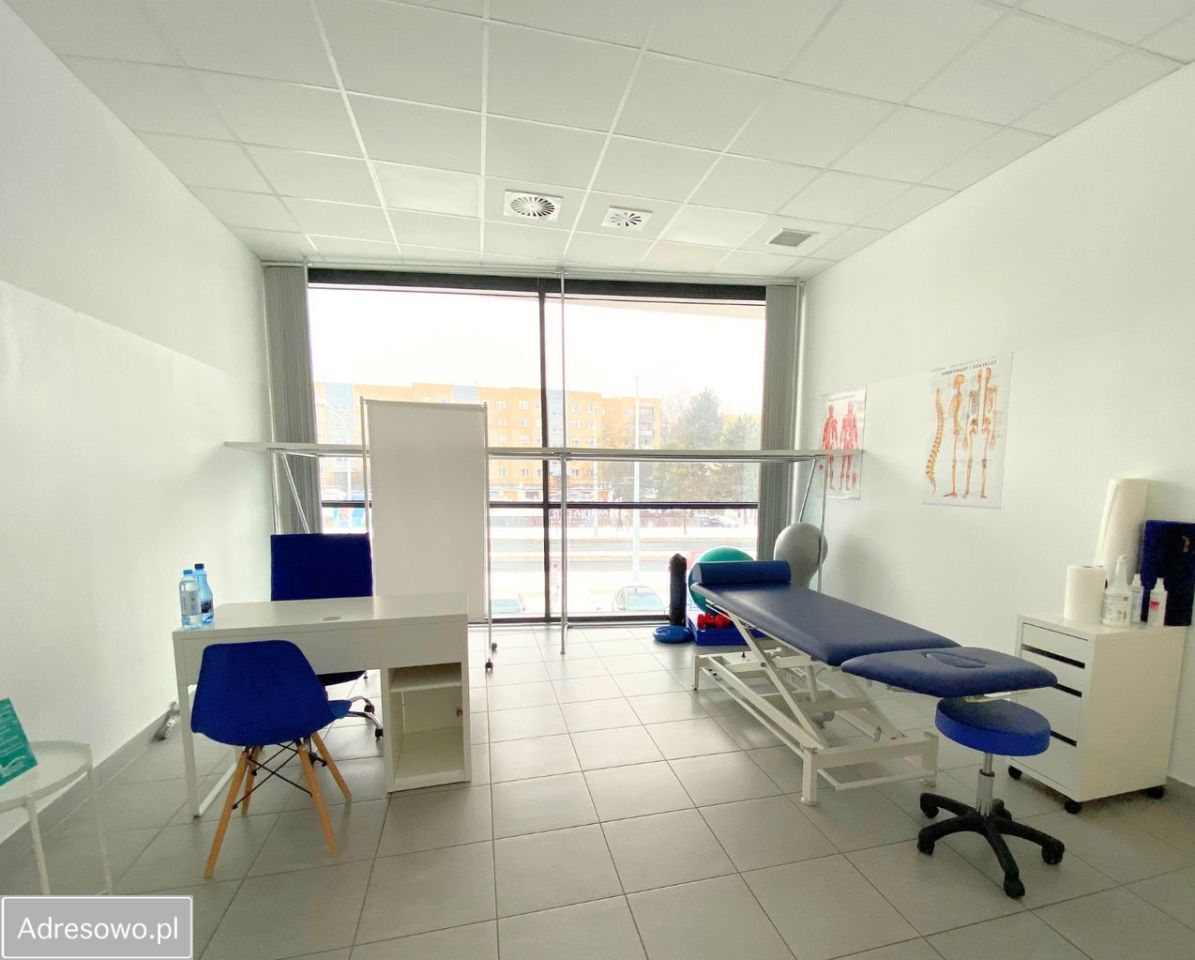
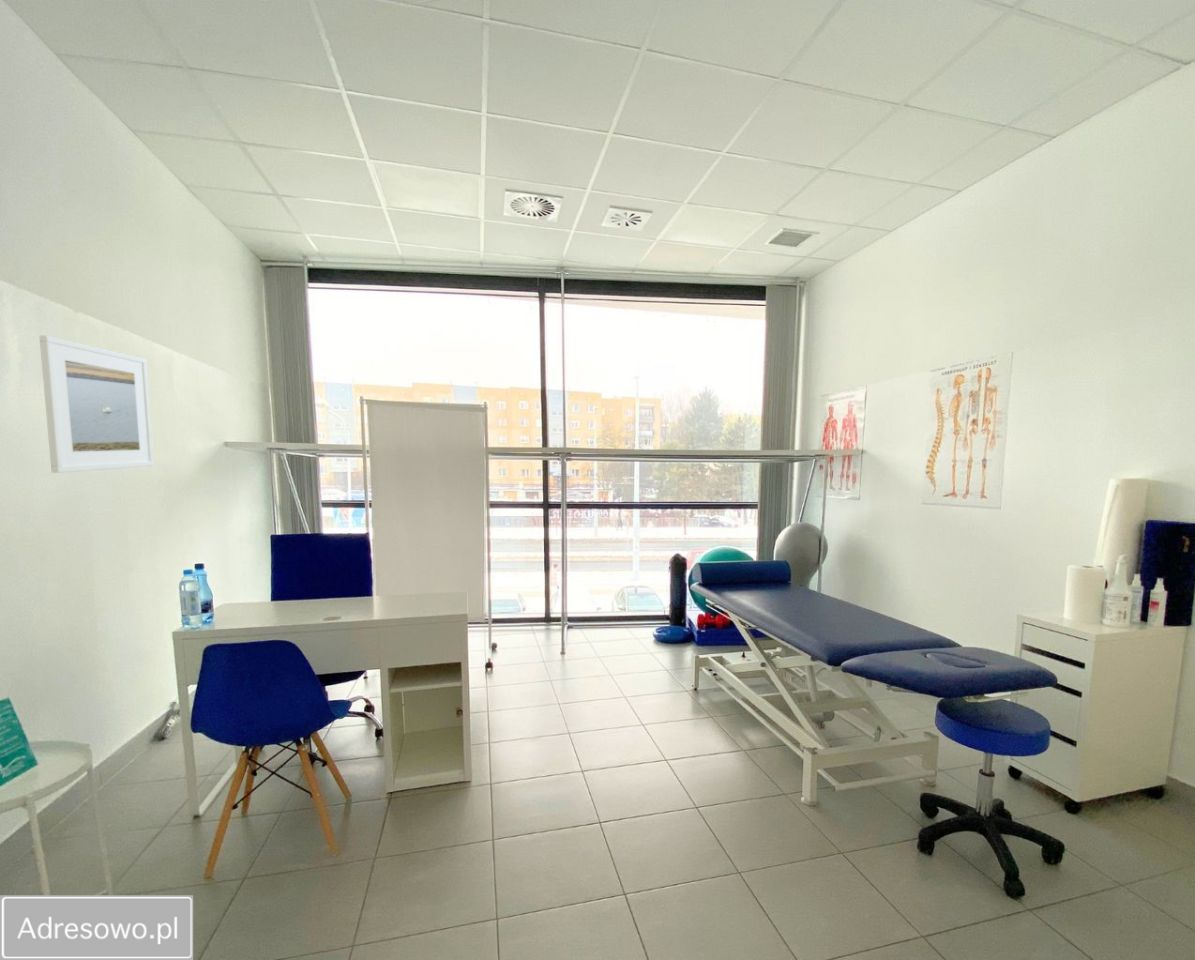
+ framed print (104, 409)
